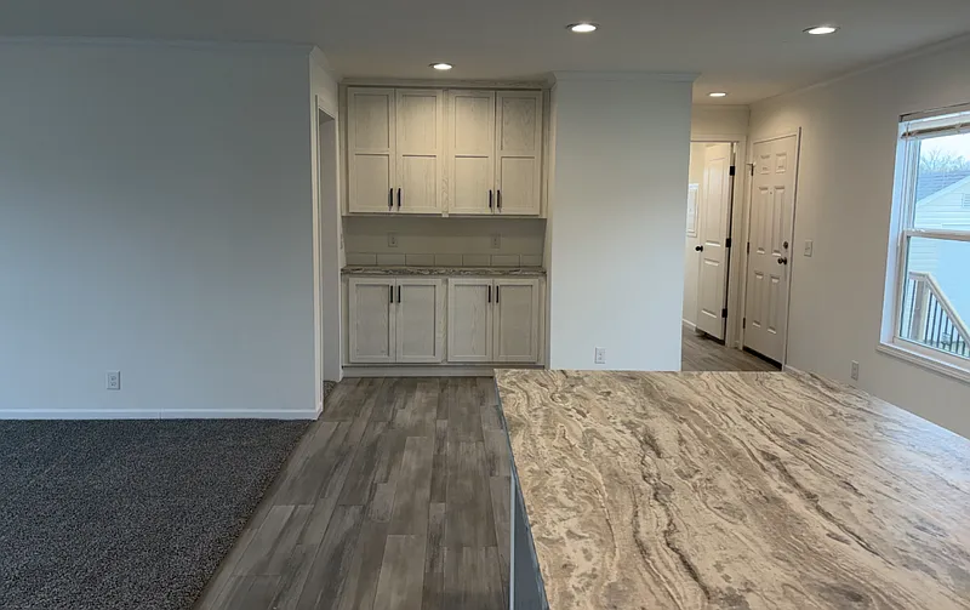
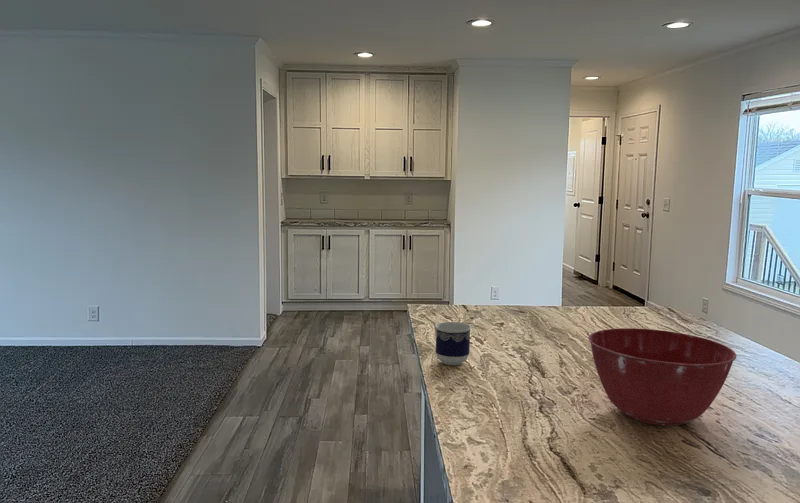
+ mixing bowl (657, 378)
+ cup (453, 342)
